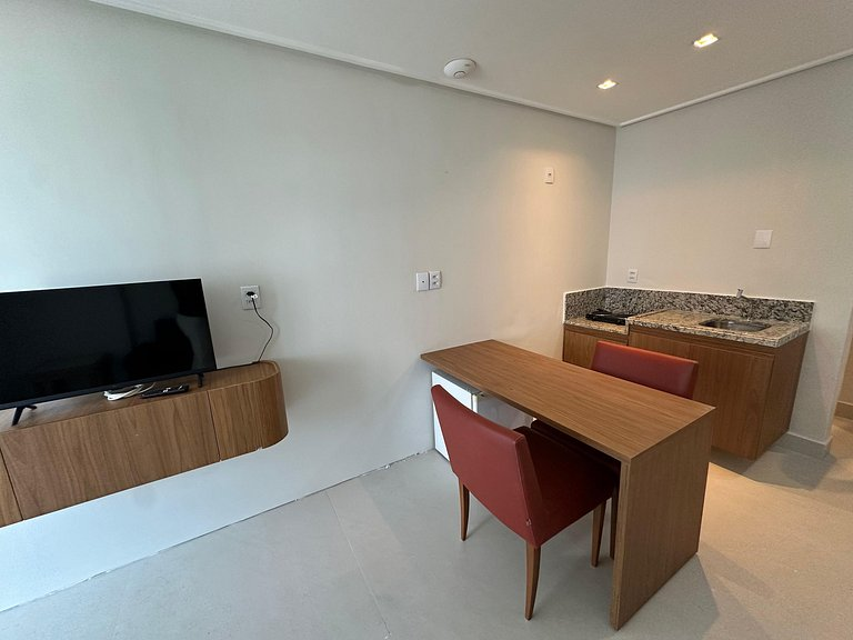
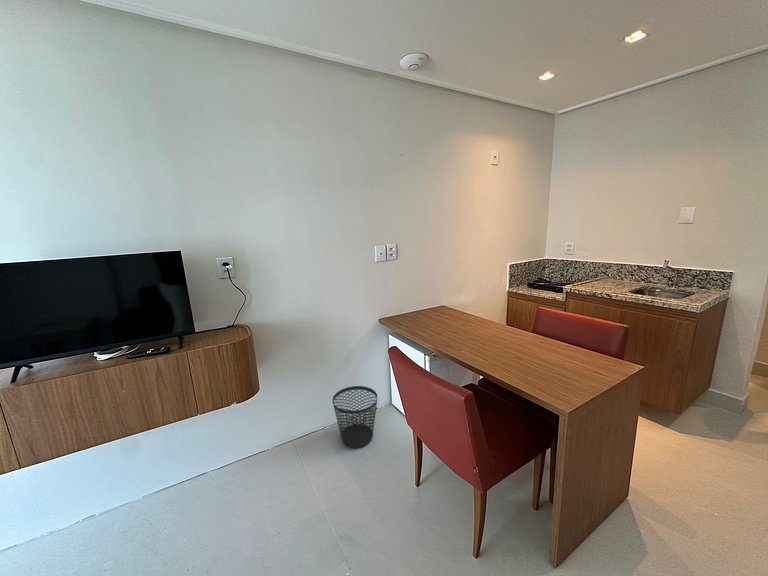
+ wastebasket (356, 418)
